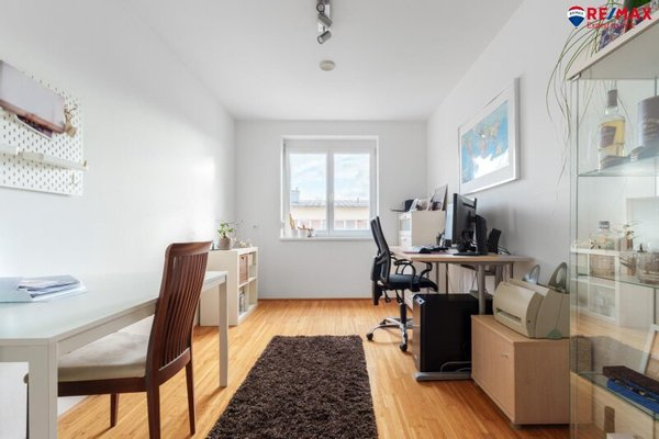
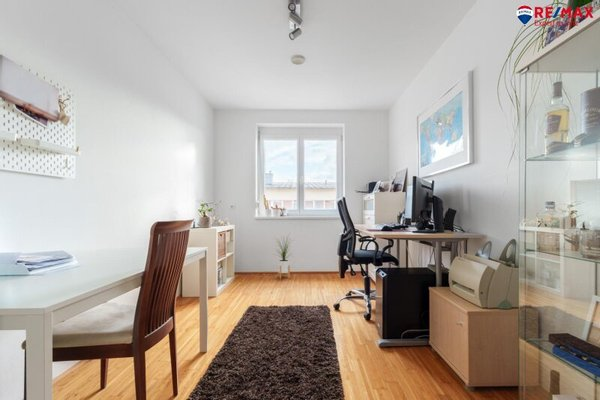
+ house plant (283, 254)
